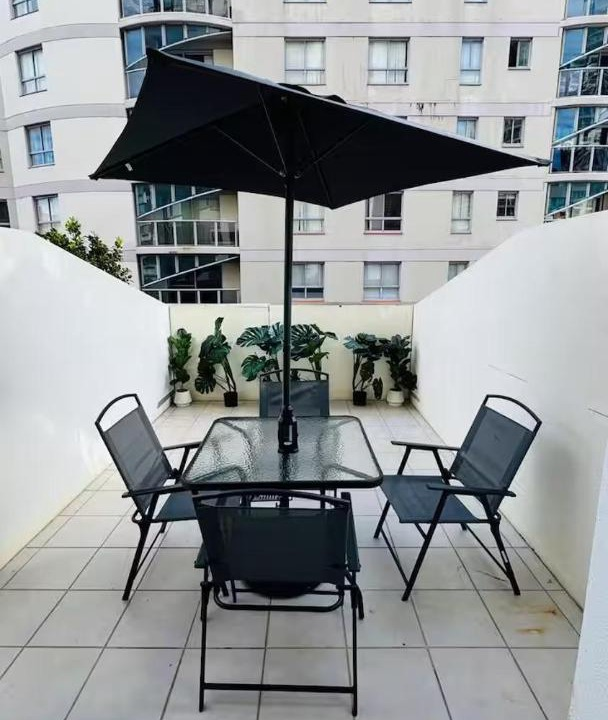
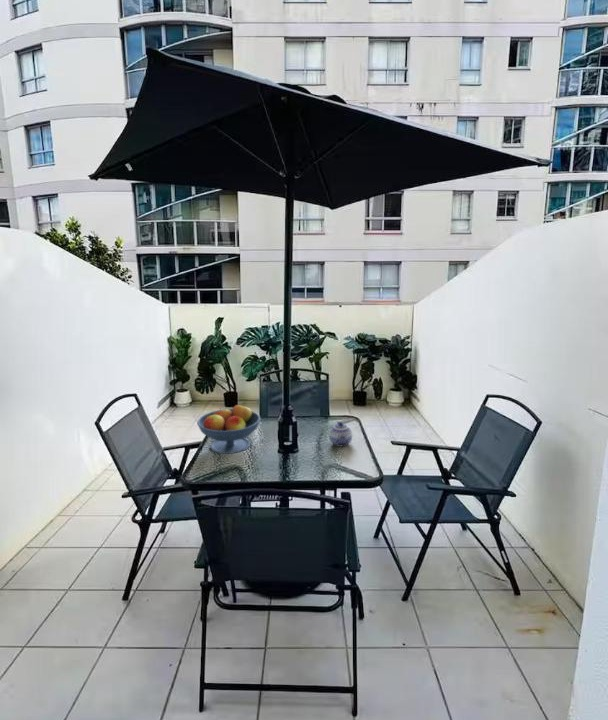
+ teapot (340, 433)
+ fruit bowl (229, 427)
